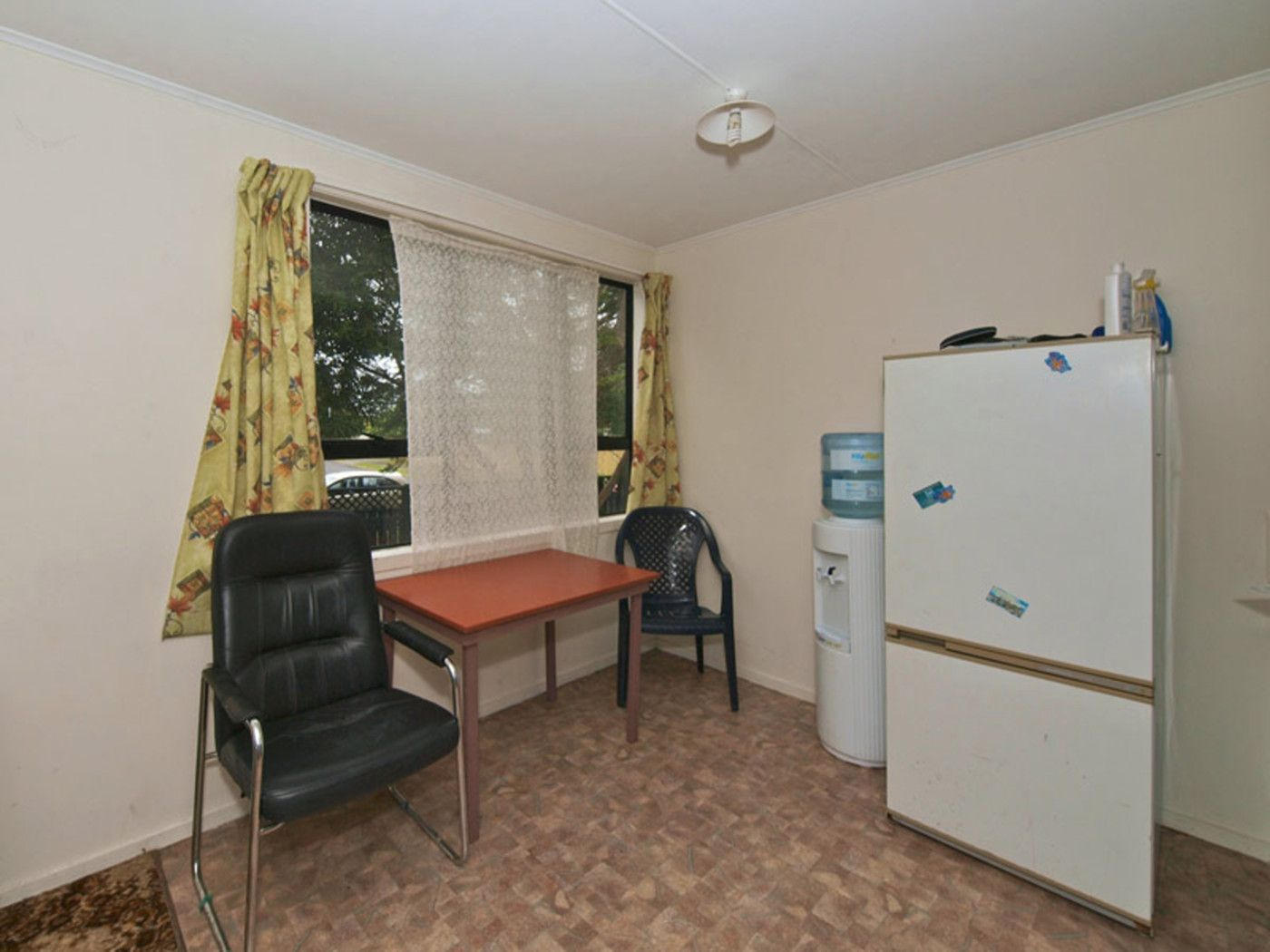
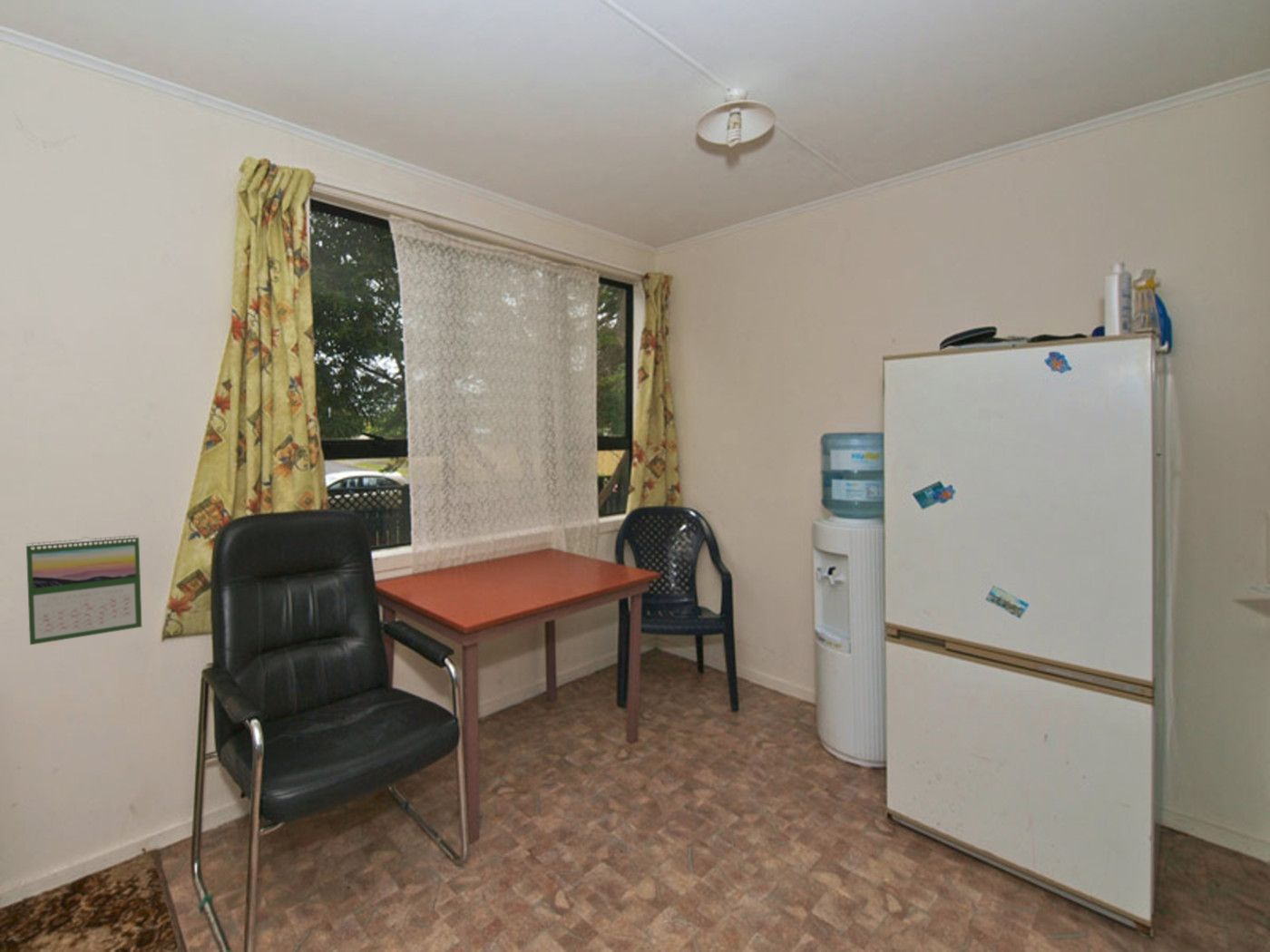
+ calendar (86, 586)
